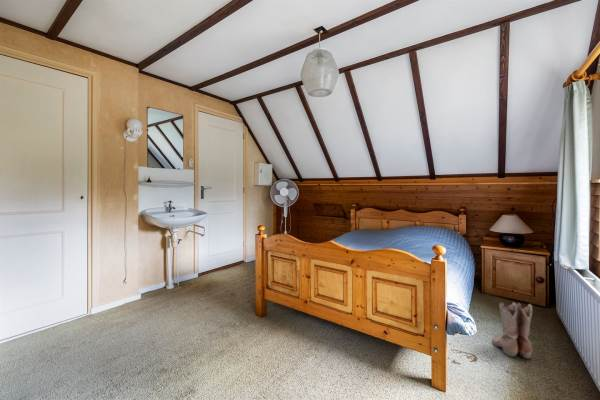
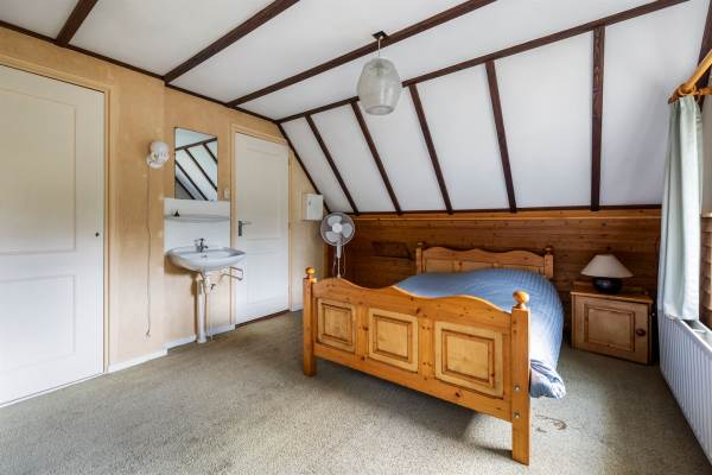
- boots (511, 324)
